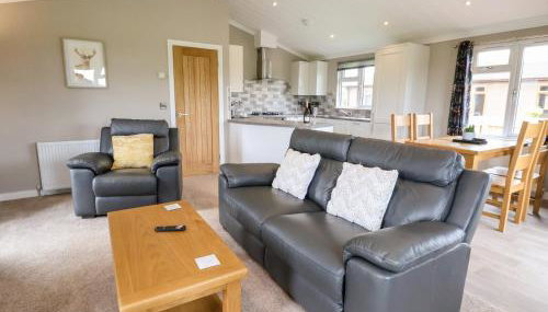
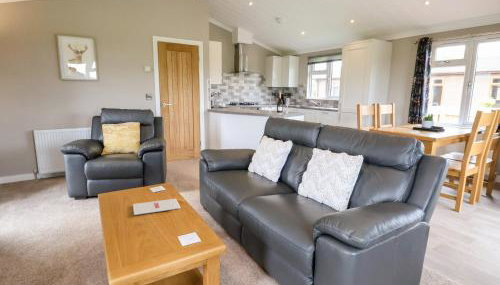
+ magazine (156, 206)
